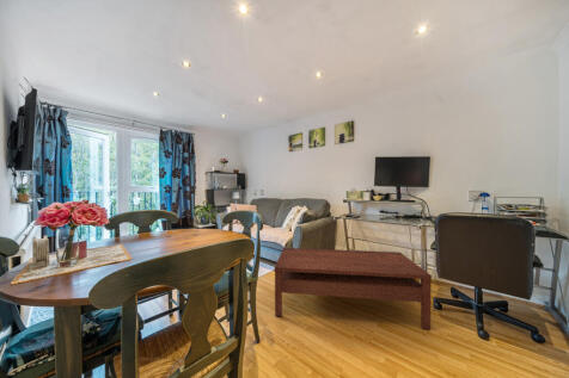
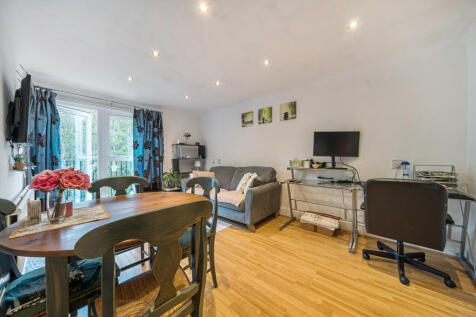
- coffee table (343, 280)
